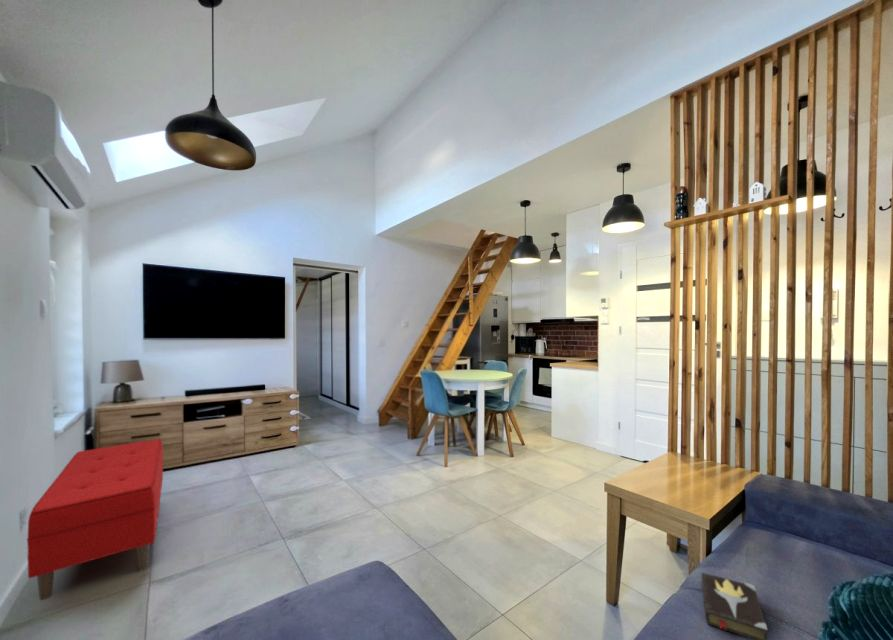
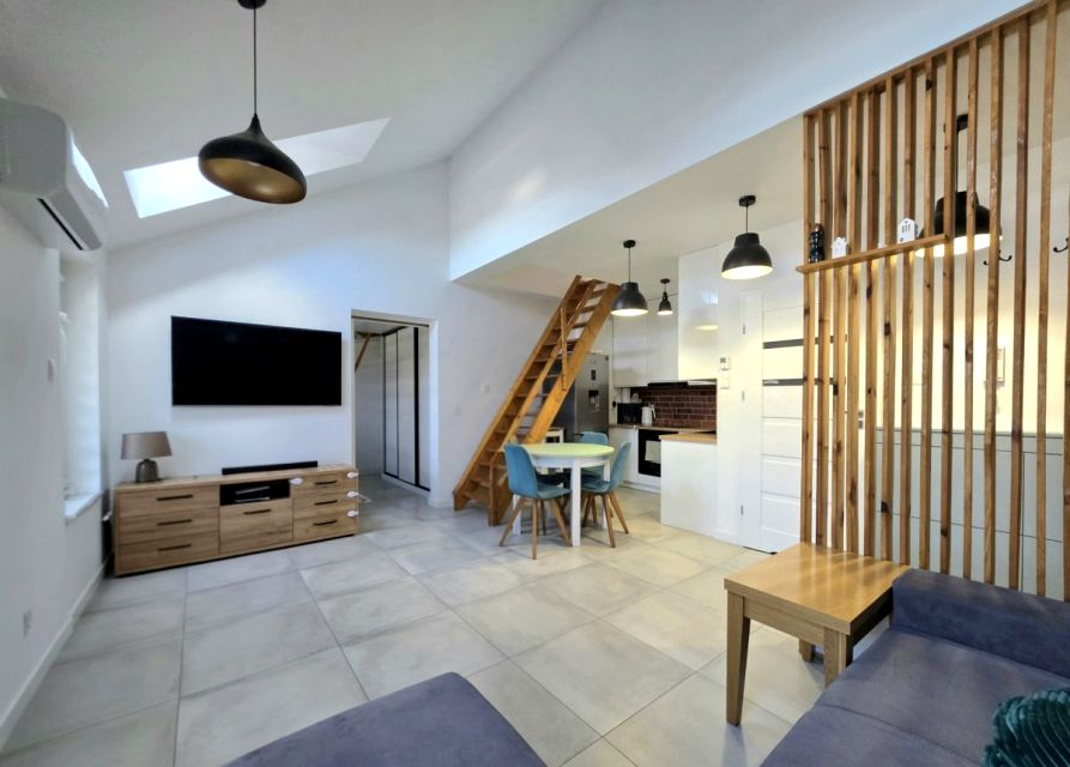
- hardback book (731, 603)
- bench (111, 503)
